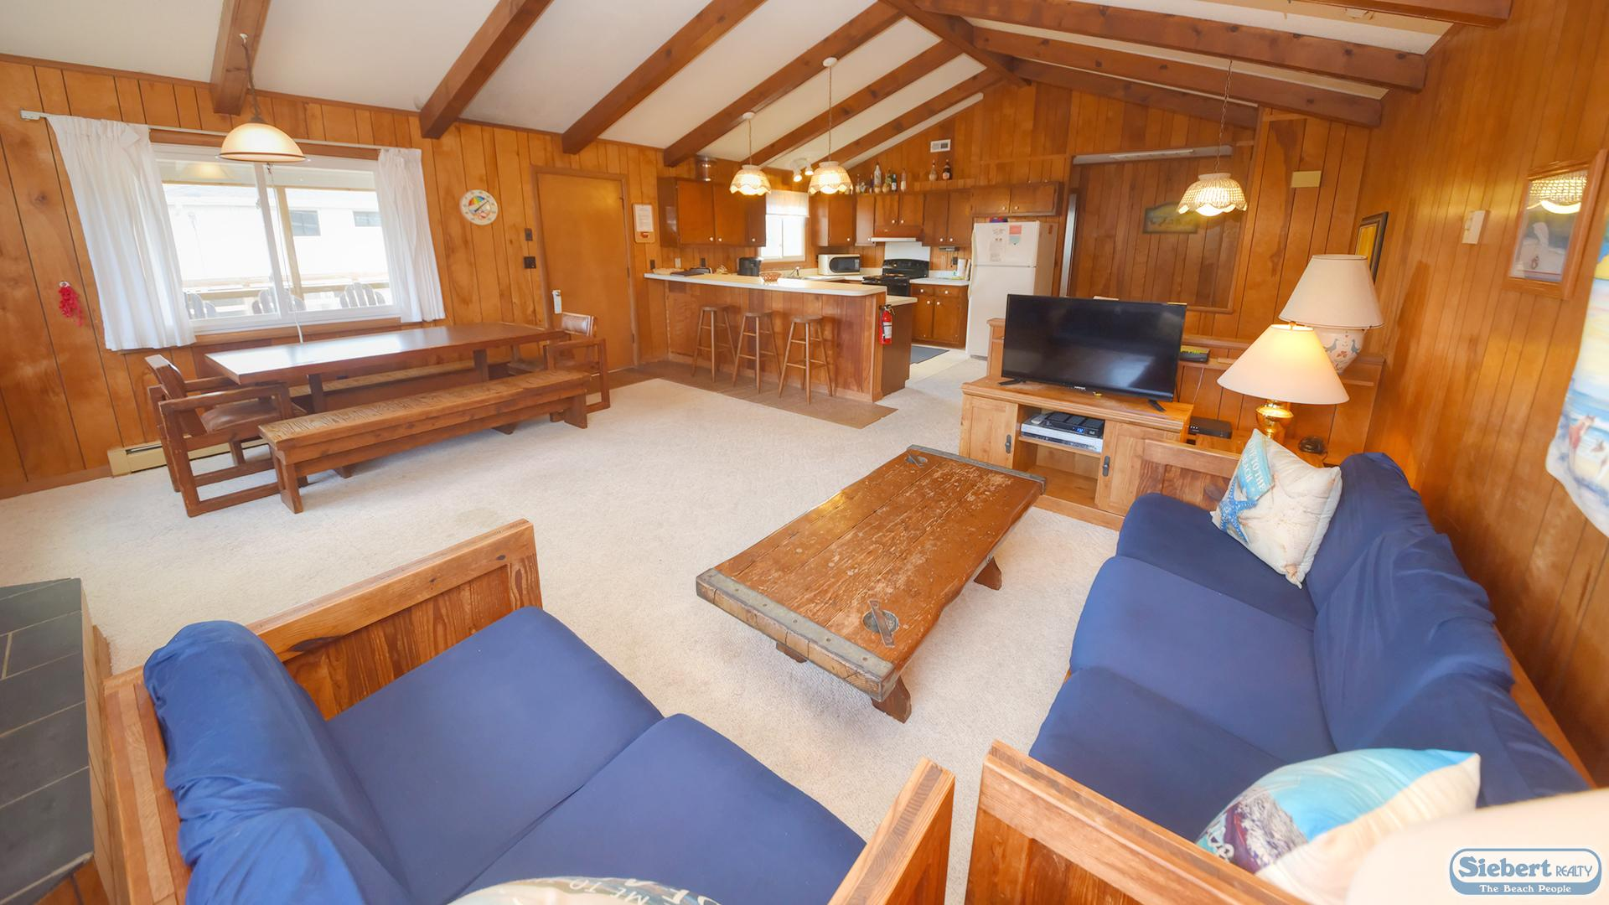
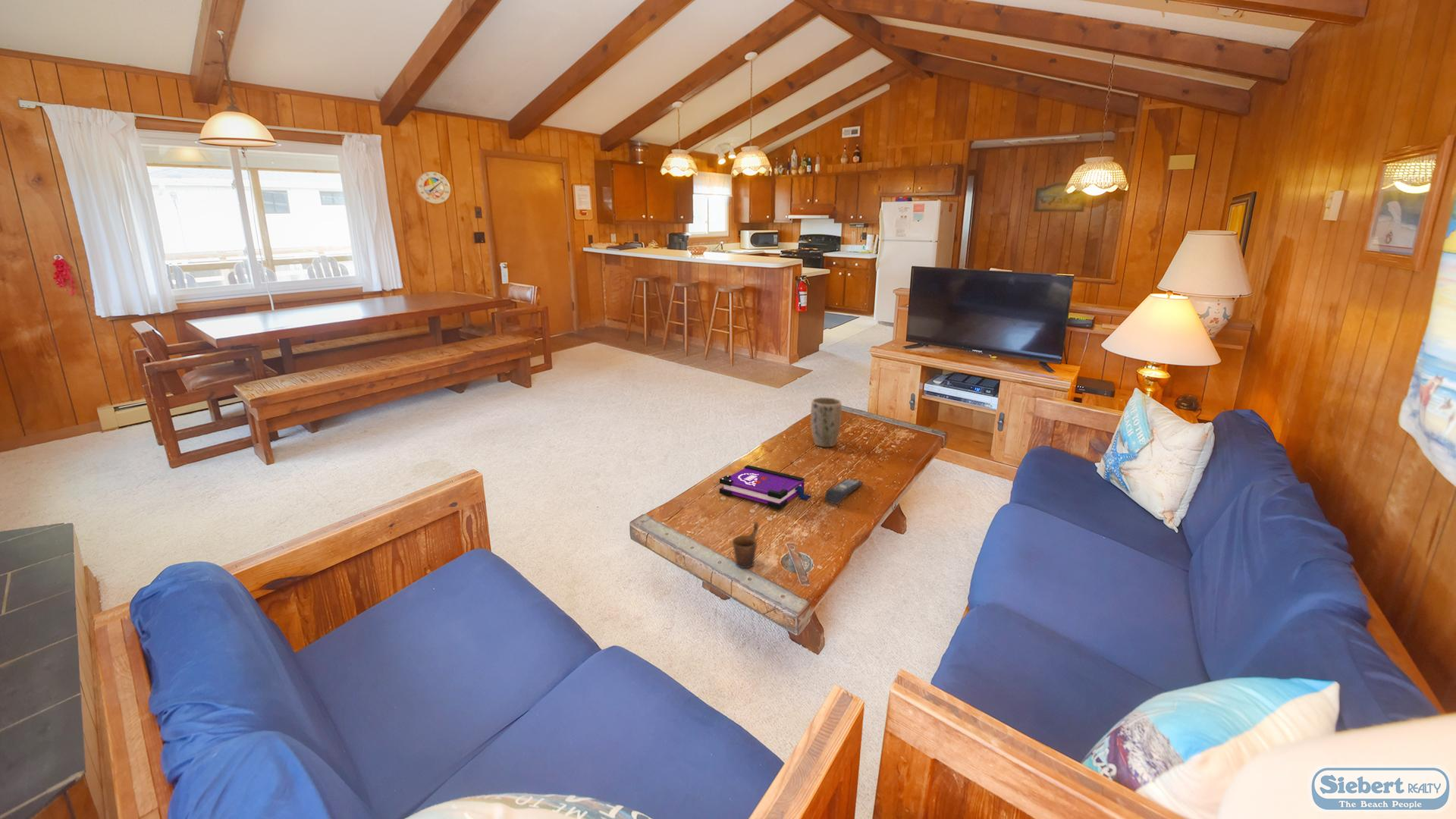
+ remote control (843, 488)
+ plant pot (825, 422)
+ mug (748, 544)
+ board game (767, 486)
